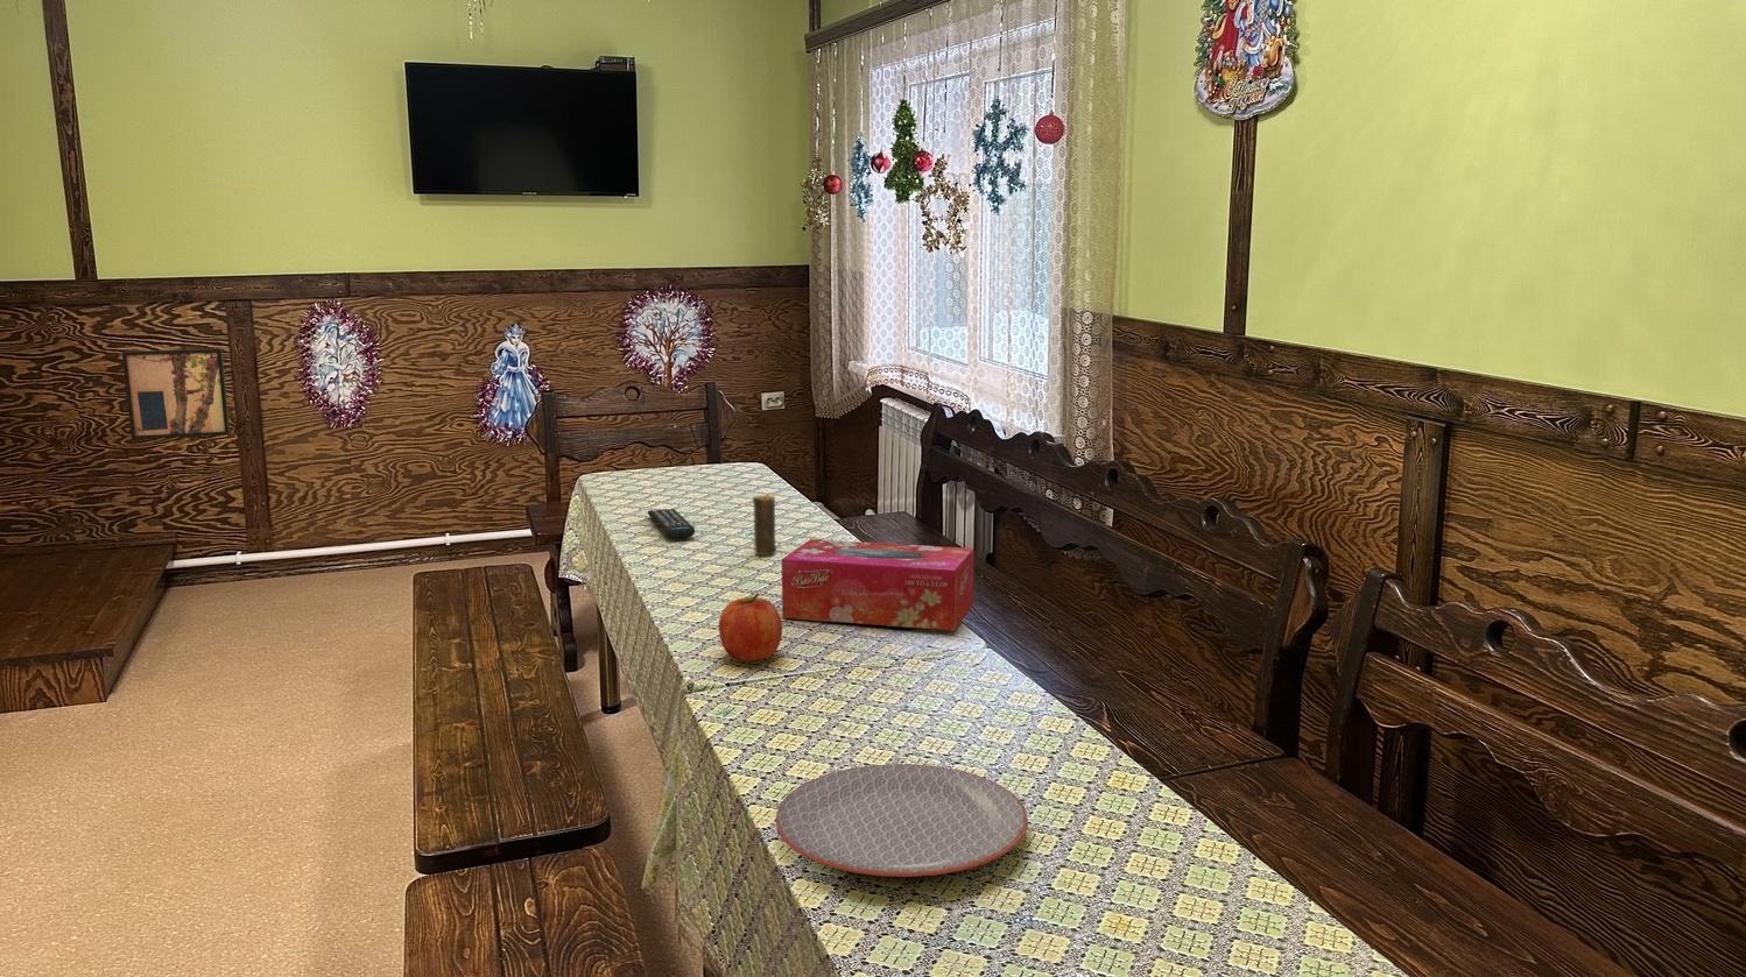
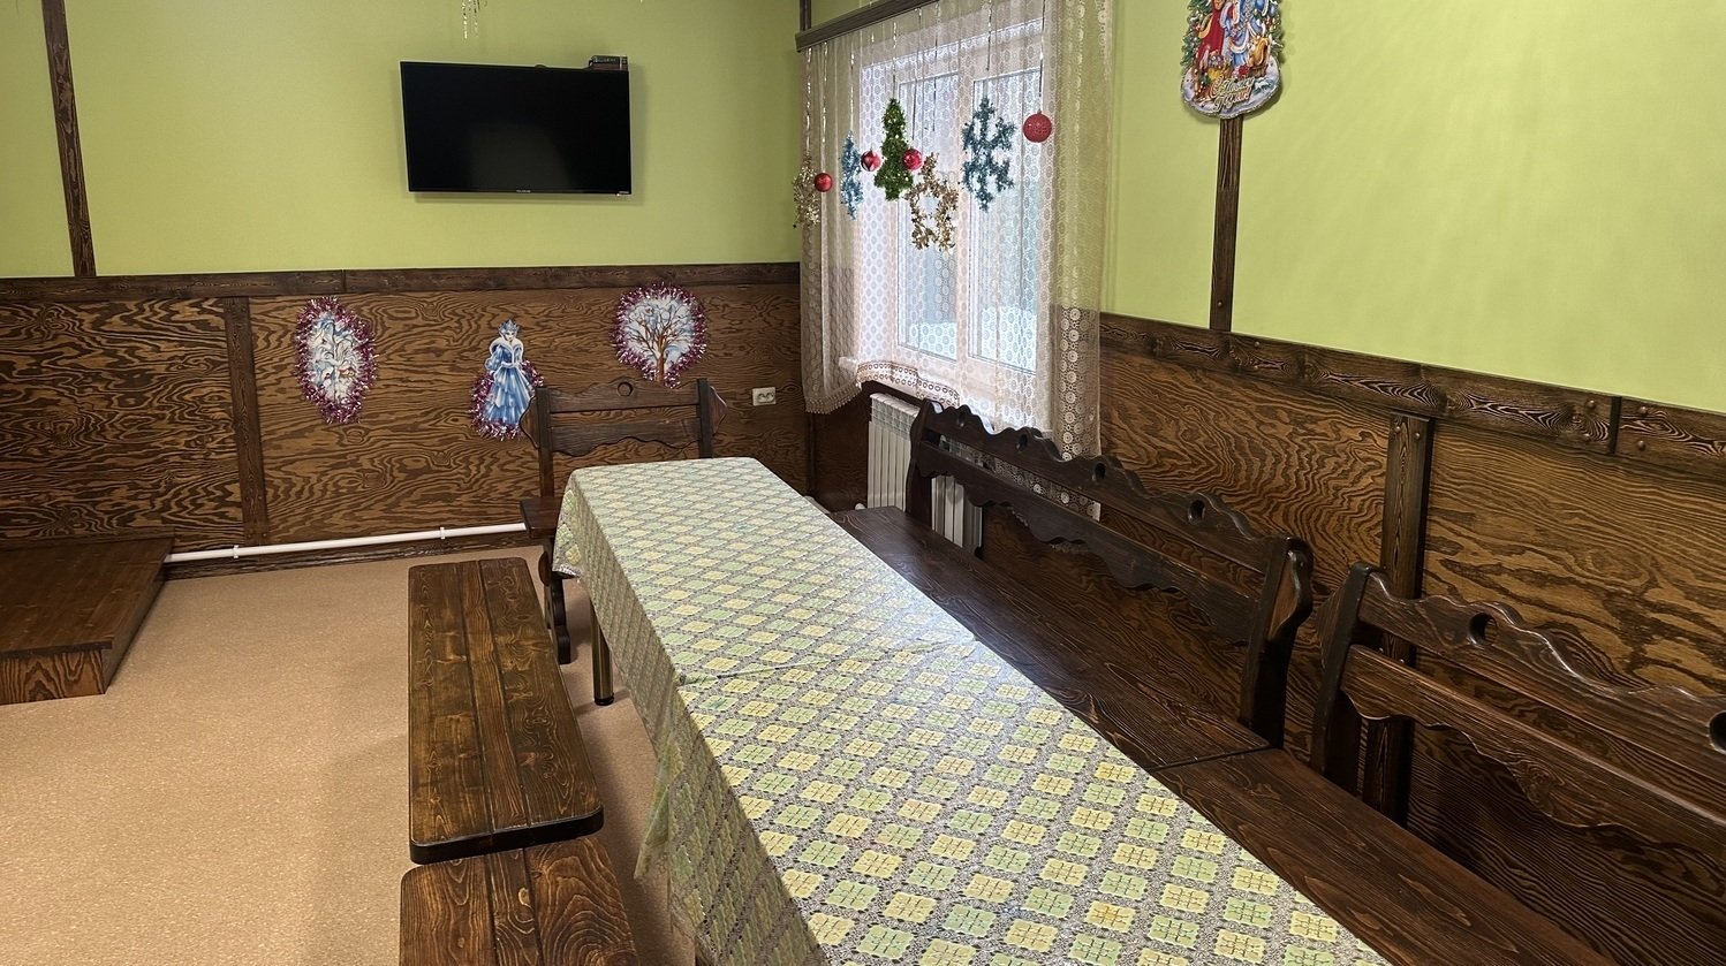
- candle (764, 524)
- wall art (177, 393)
- tissue box (879, 583)
- fruit (749, 625)
- remote control (670, 523)
- plate (901, 822)
